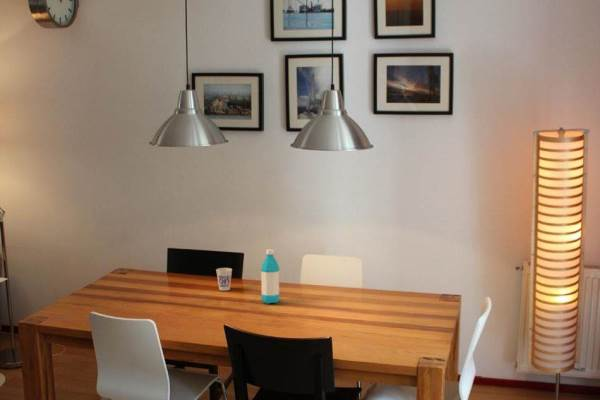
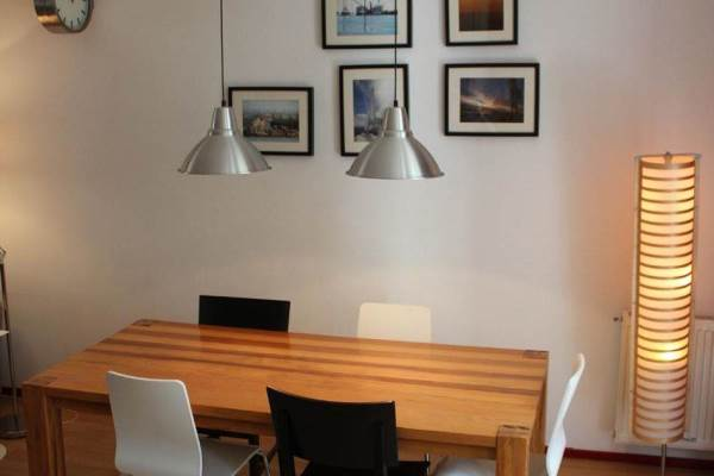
- cup (224, 279)
- water bottle (270, 276)
